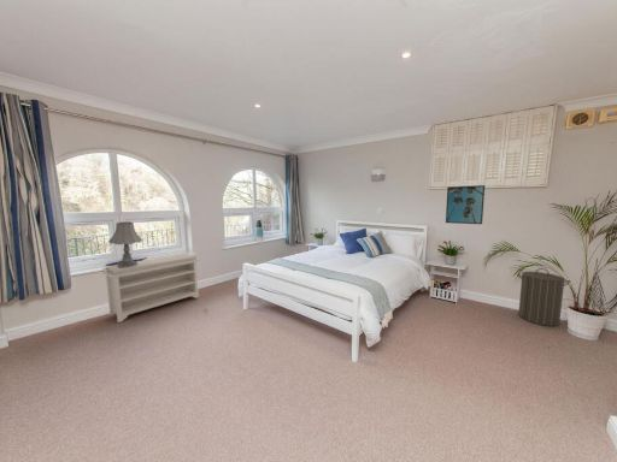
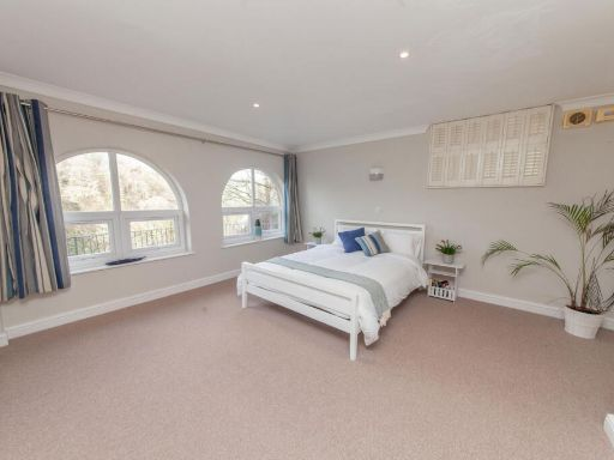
- table lamp (125, 244)
- laundry hamper (540, 294)
- bench (155, 283)
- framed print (464, 205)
